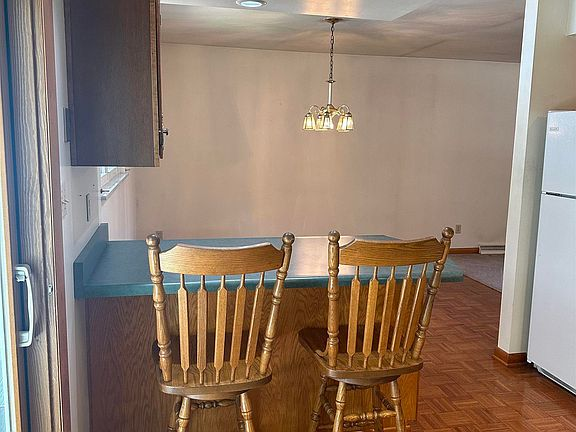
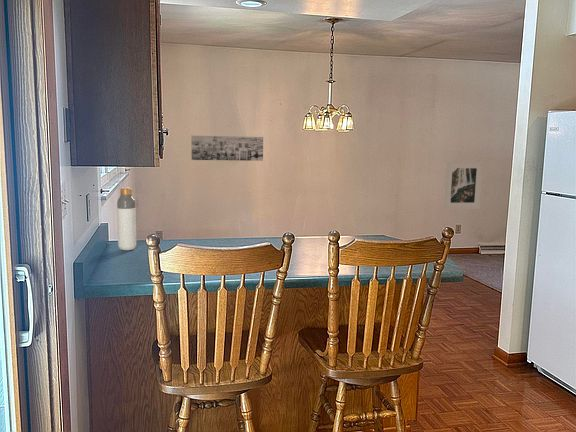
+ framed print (463, 185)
+ bottle (126, 219)
+ wall art (227, 148)
